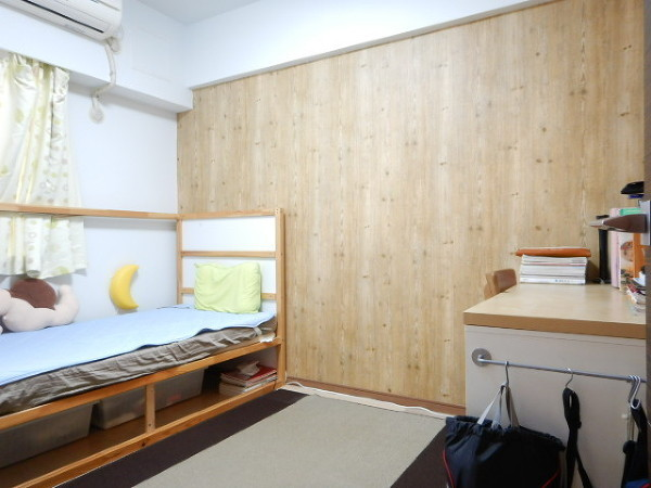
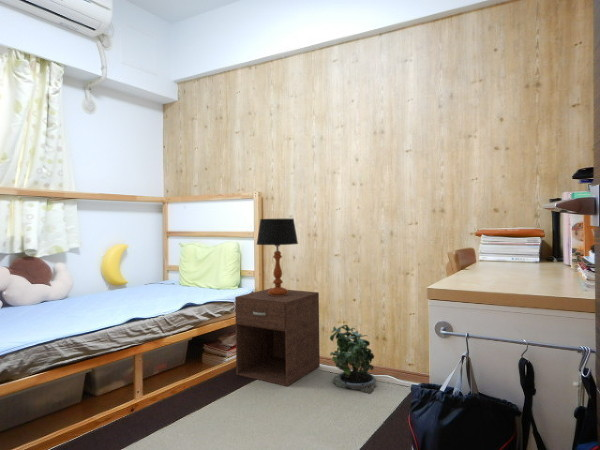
+ potted plant (352, 353)
+ table lamp (277, 256)
+ nightstand (277, 332)
